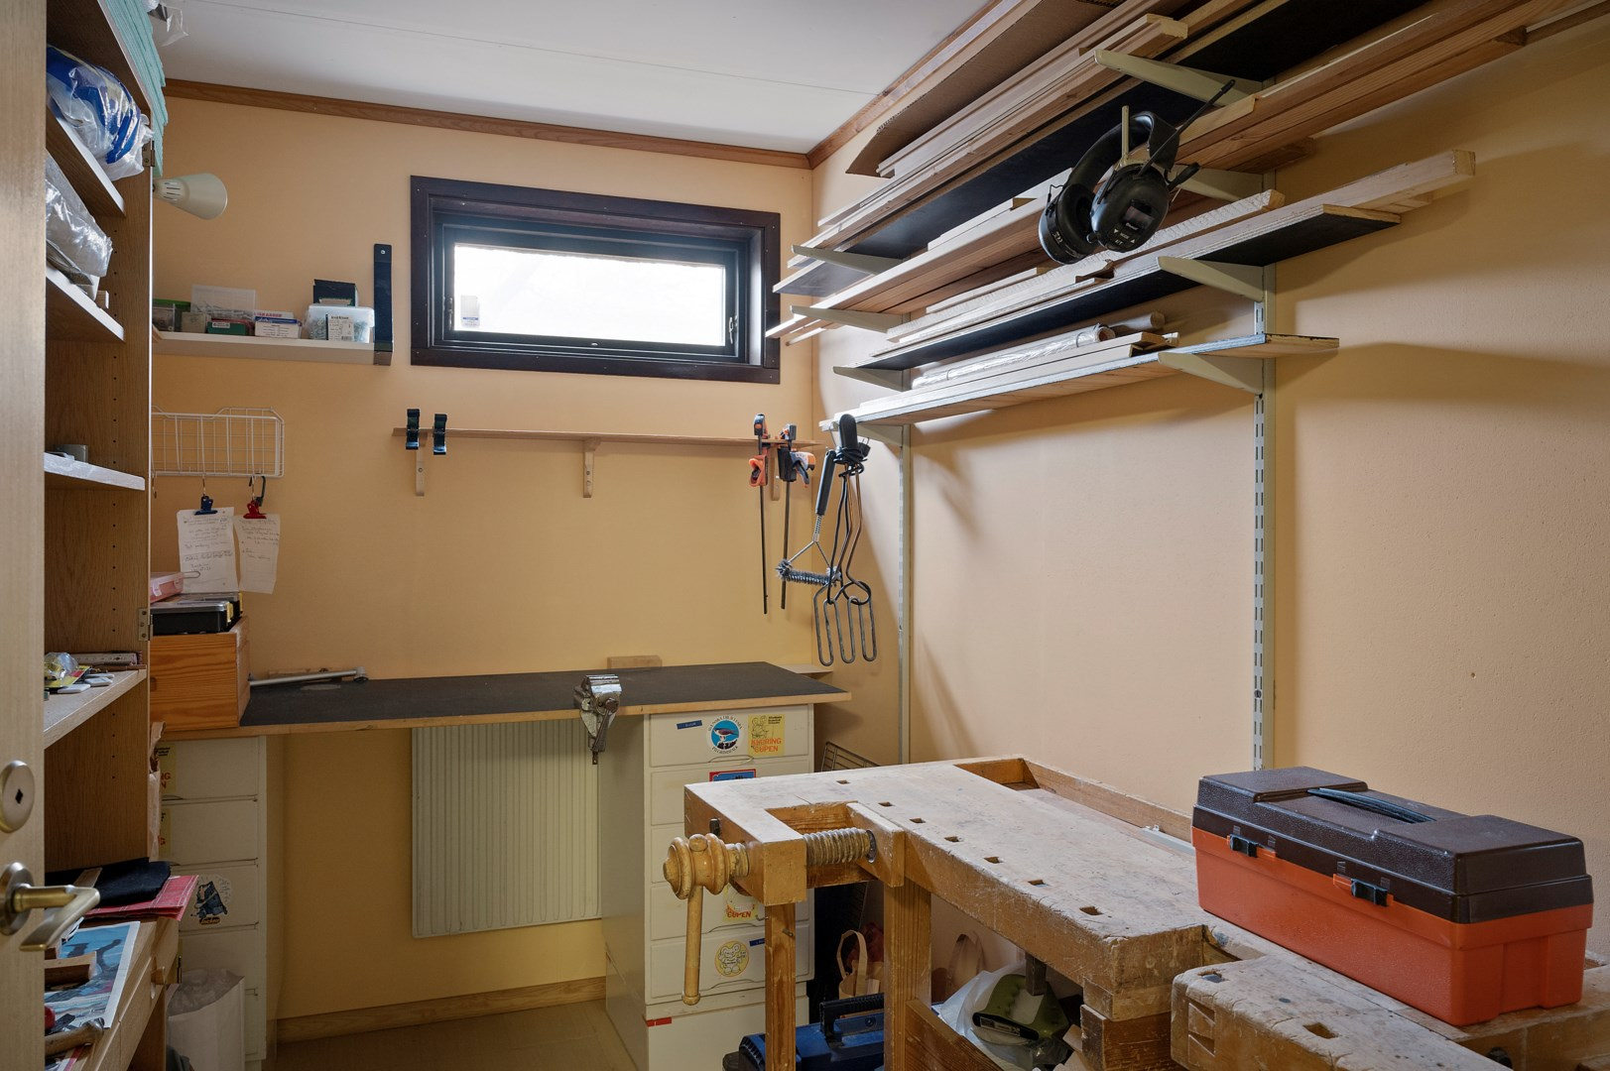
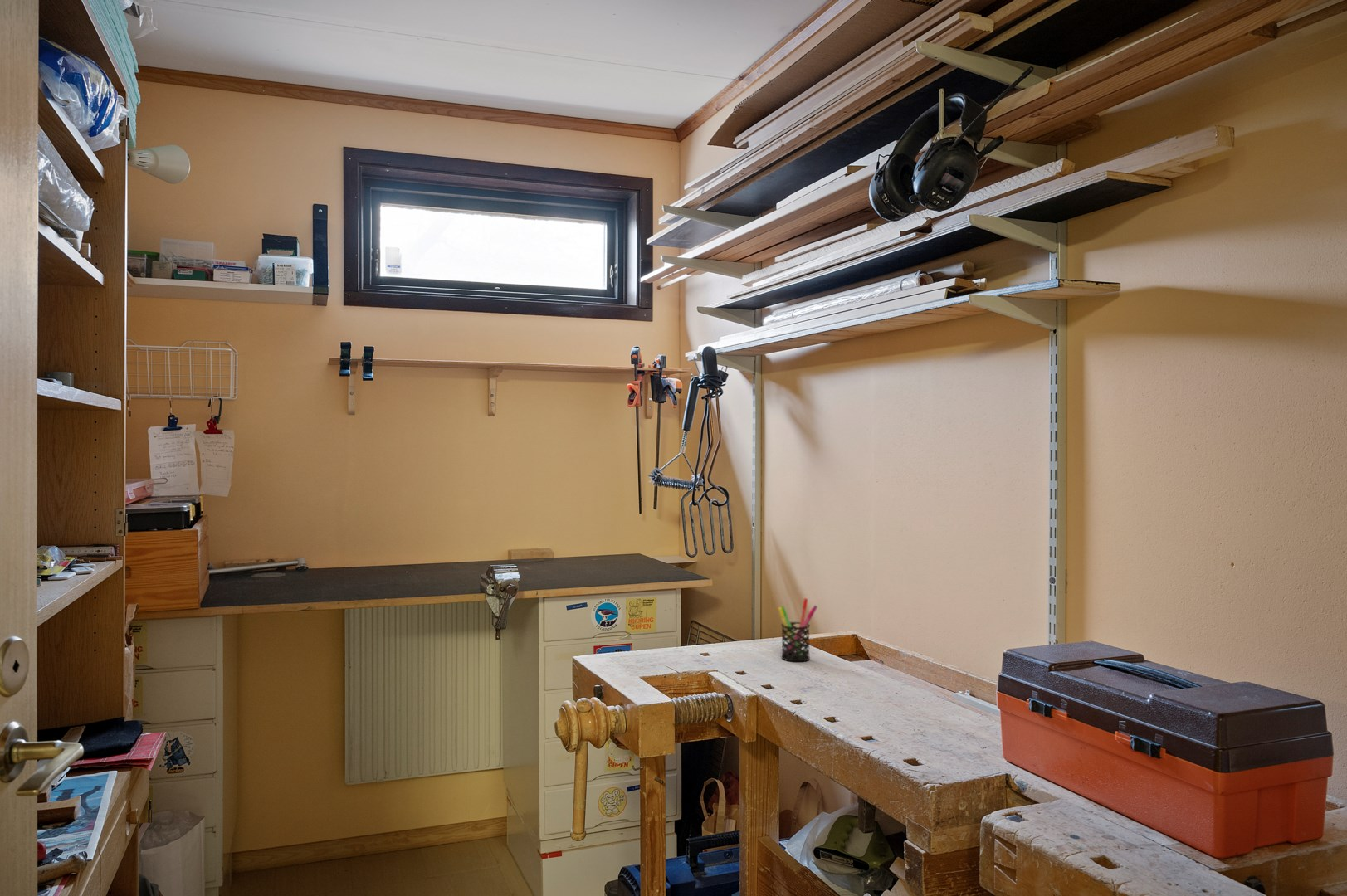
+ pen holder (794, 628)
